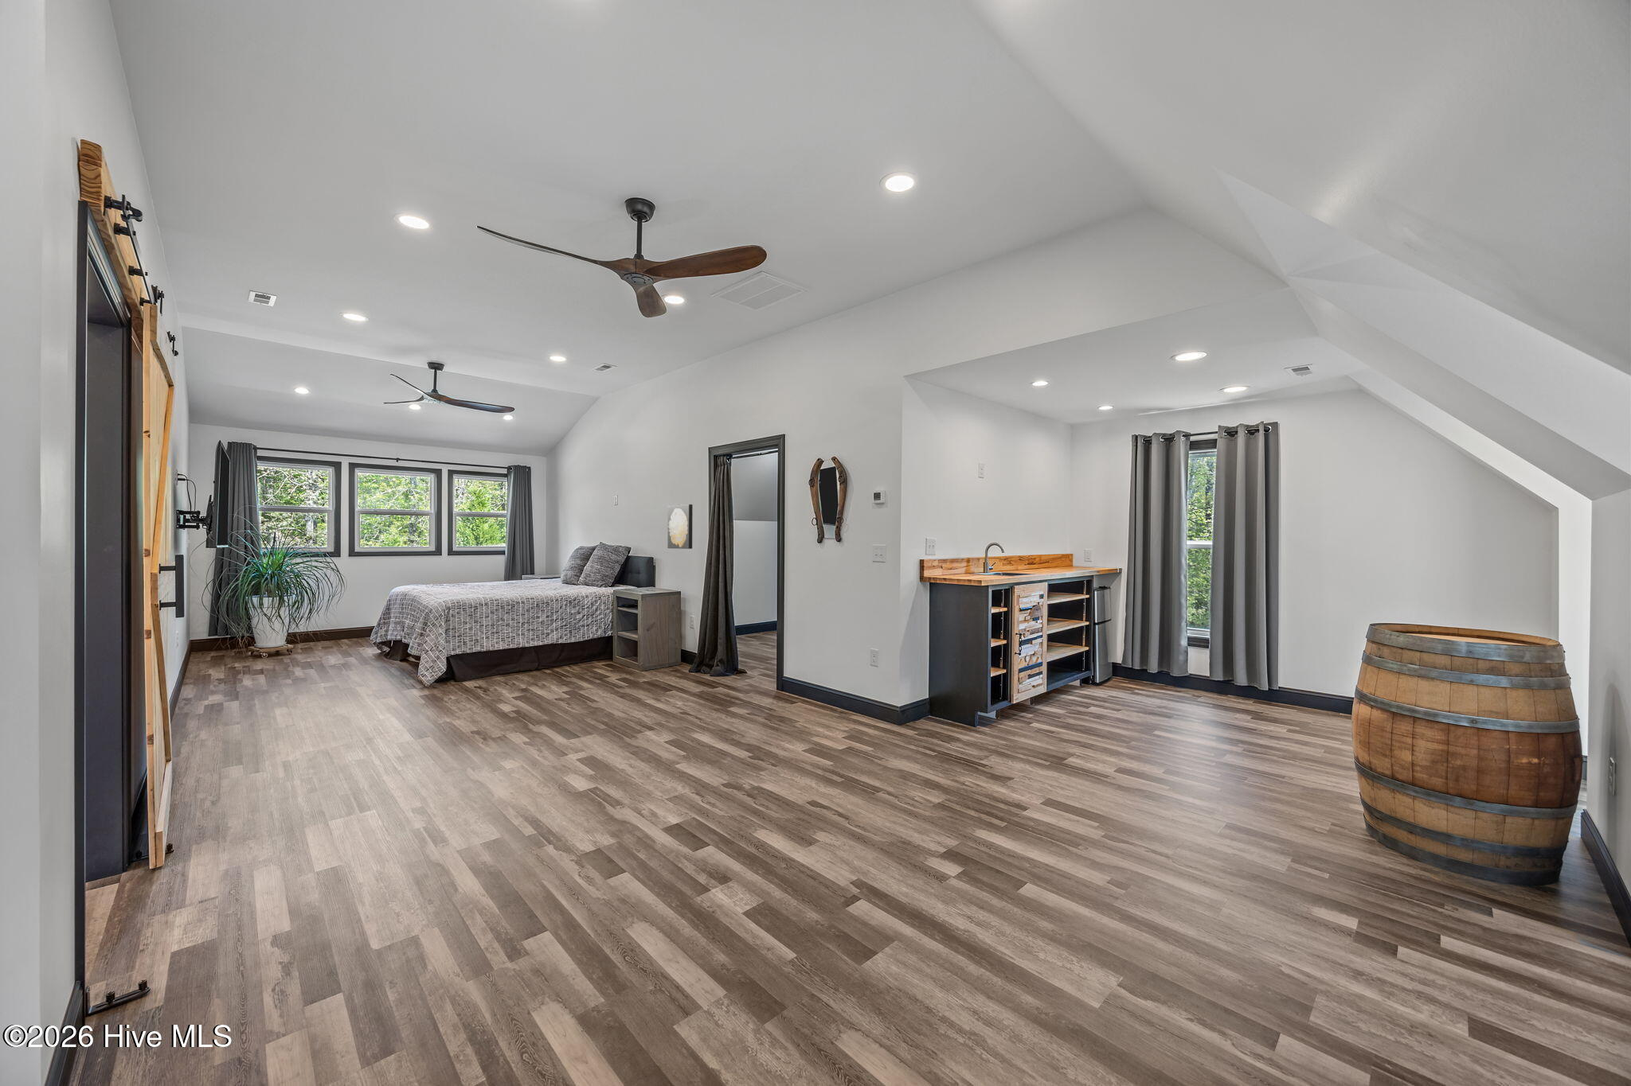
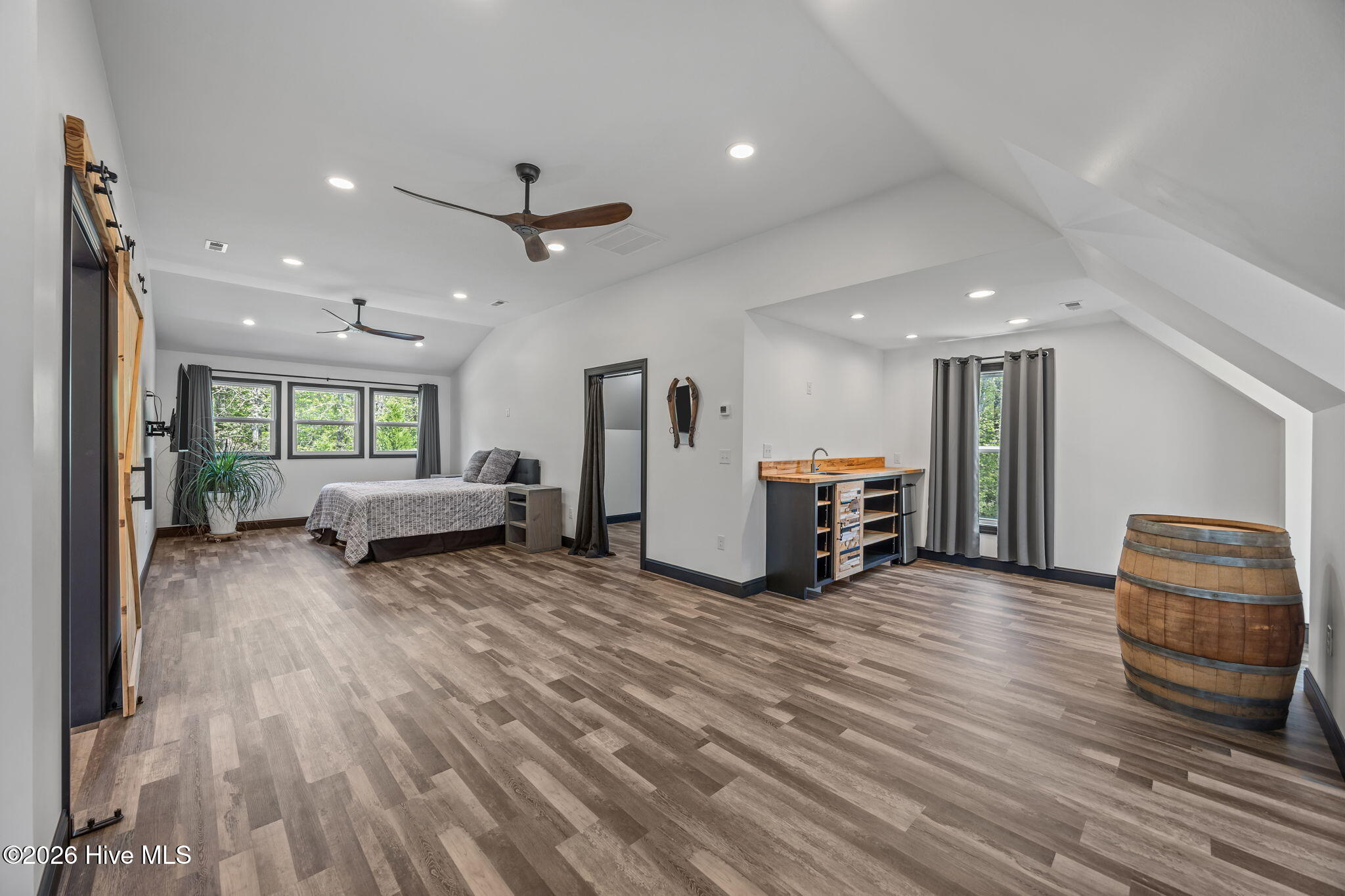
- wall art (679, 527)
